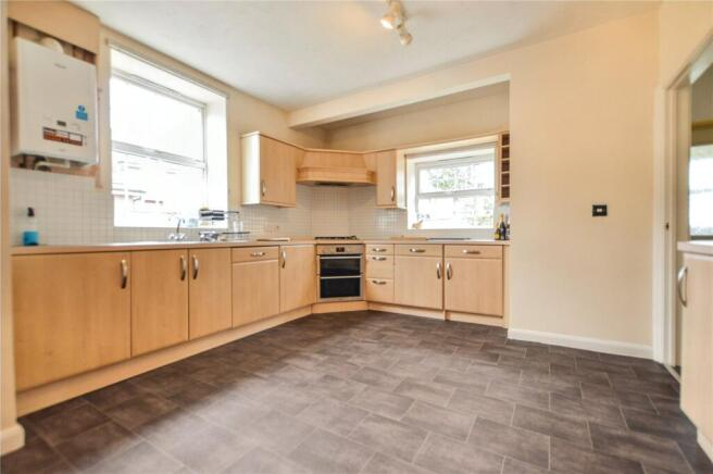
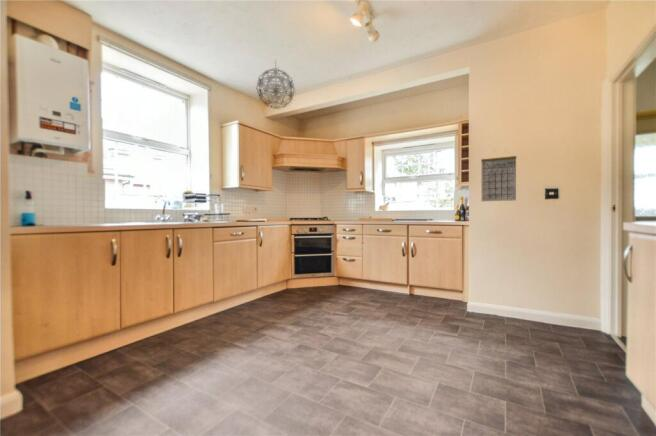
+ pendant light (275, 84)
+ calendar (498, 174)
